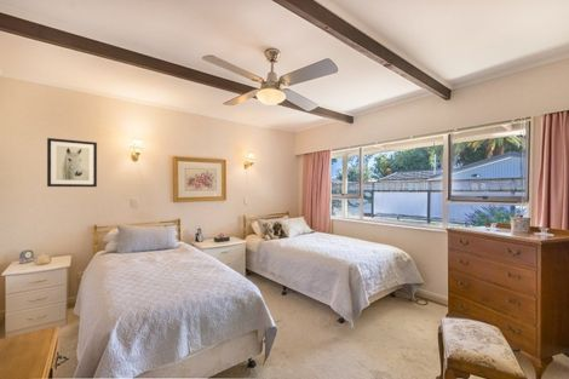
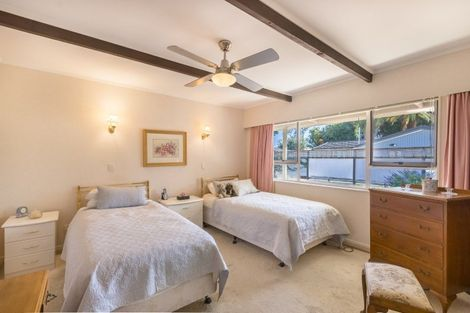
- wall art (73, 163)
